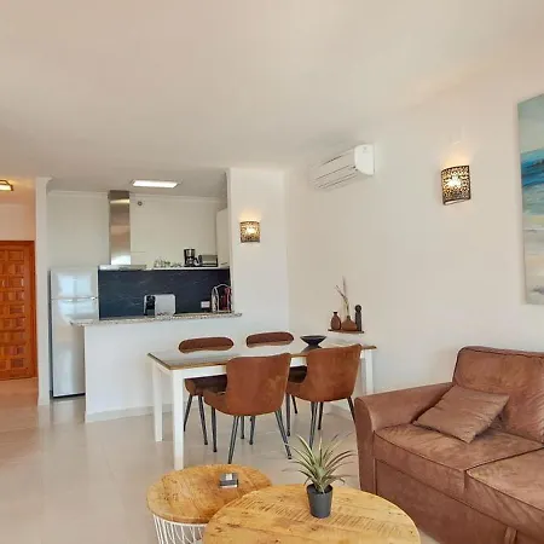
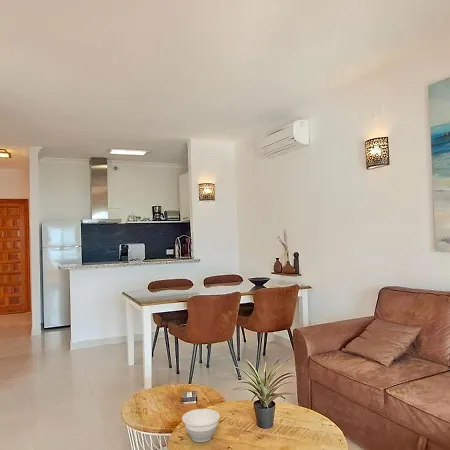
+ bowl (201, 426)
